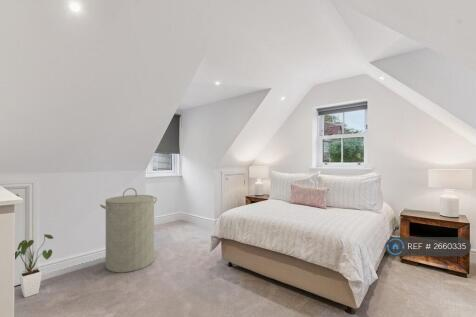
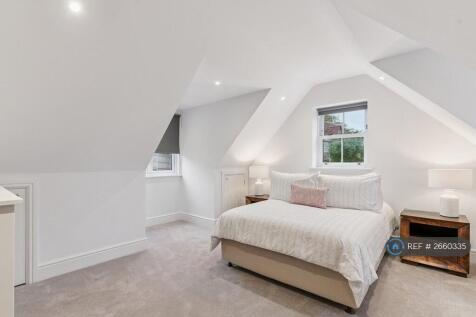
- house plant (35, 263)
- laundry hamper (130, 225)
